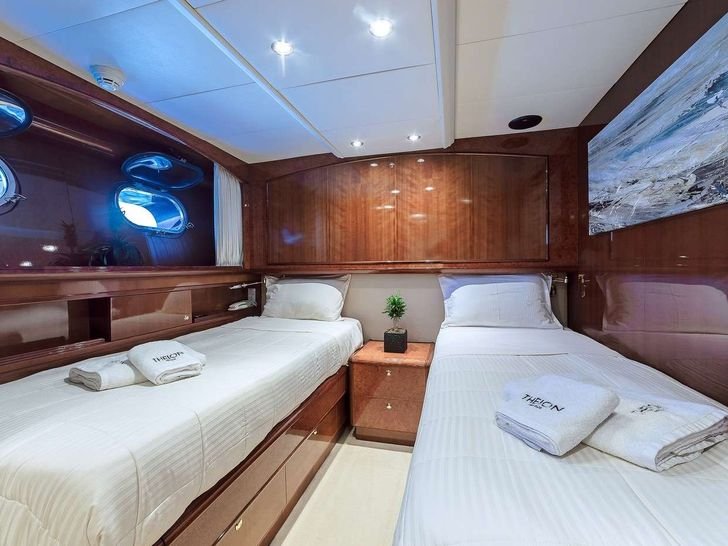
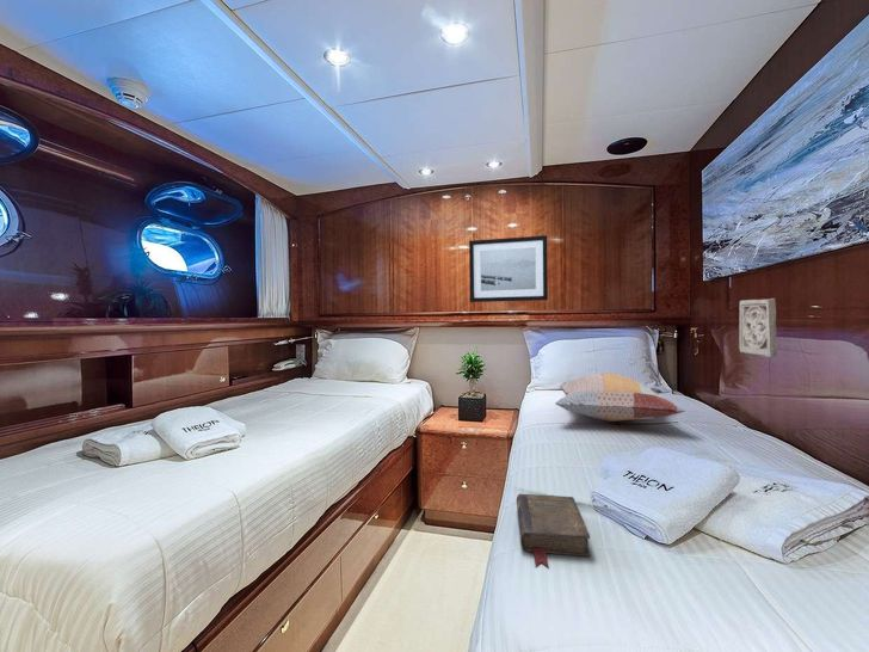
+ decorative pillow (611, 395)
+ wall art (507, 270)
+ wall ornament (756, 327)
+ book (550, 527)
